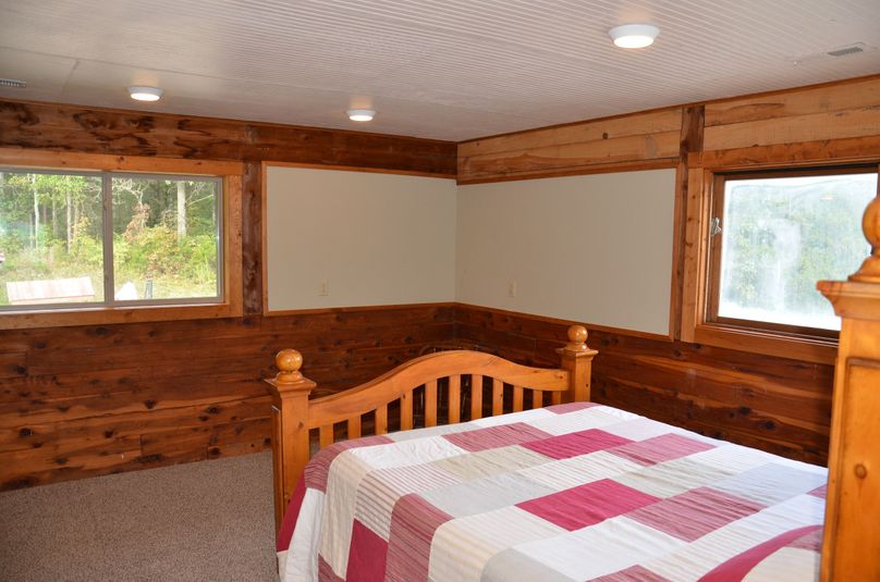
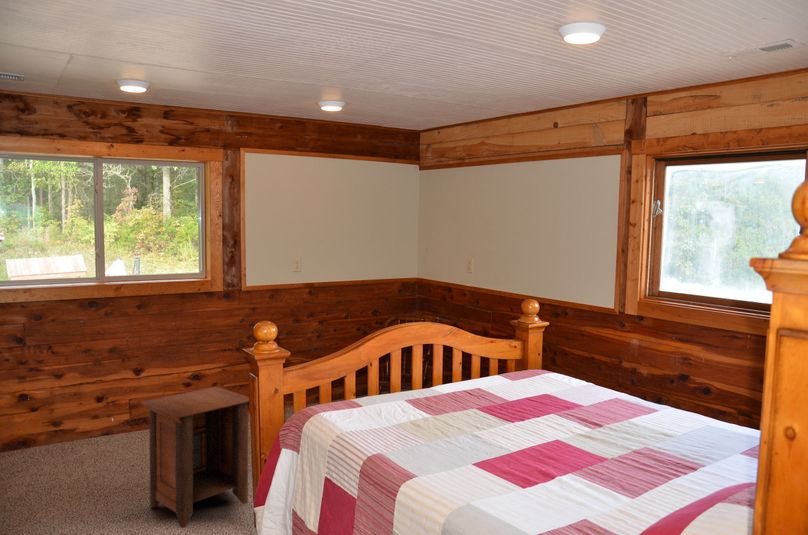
+ nightstand (199, 453)
